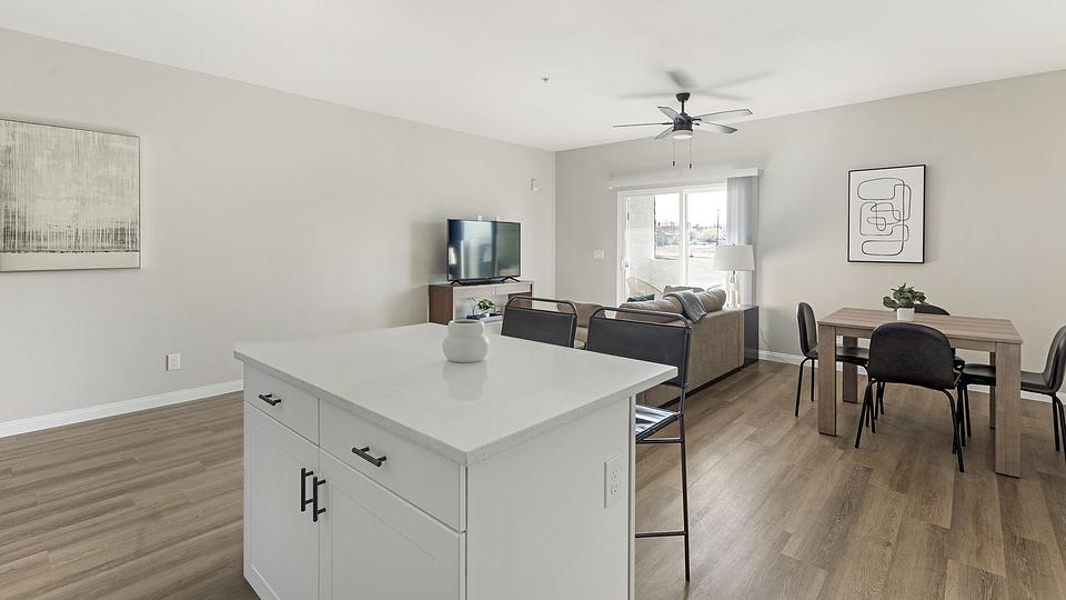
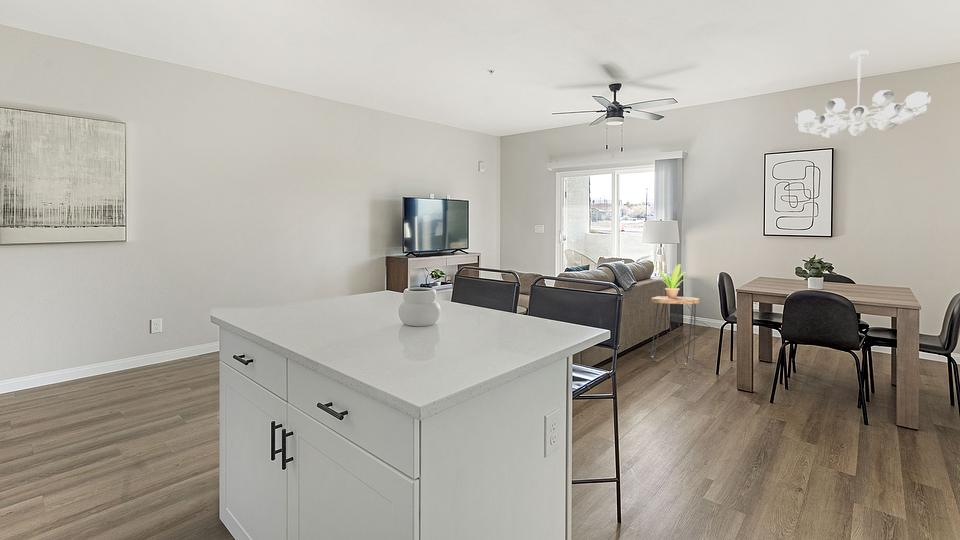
+ potted plant (673, 280)
+ chandelier (858, 91)
+ side table (670, 329)
